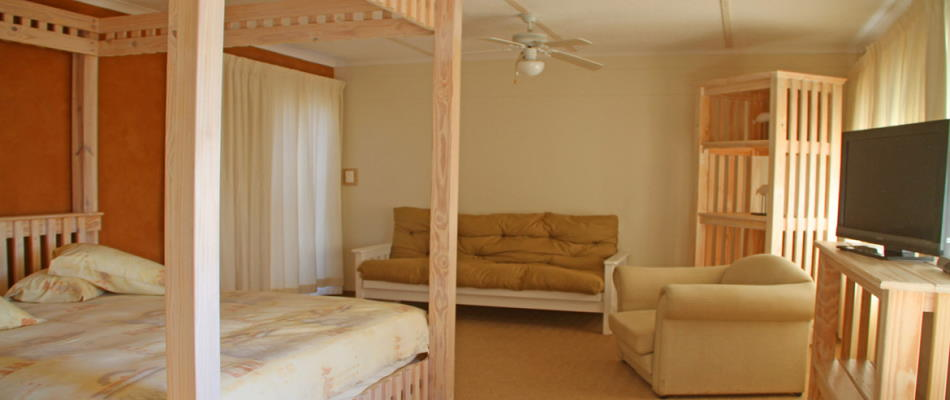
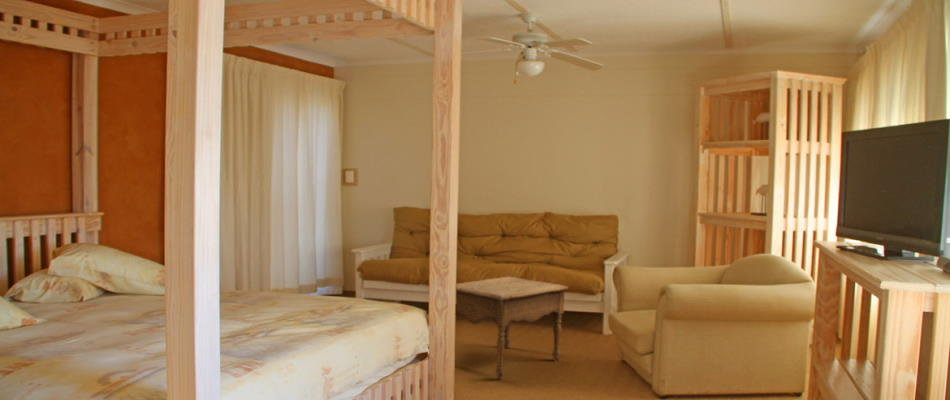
+ side table (504, 323)
